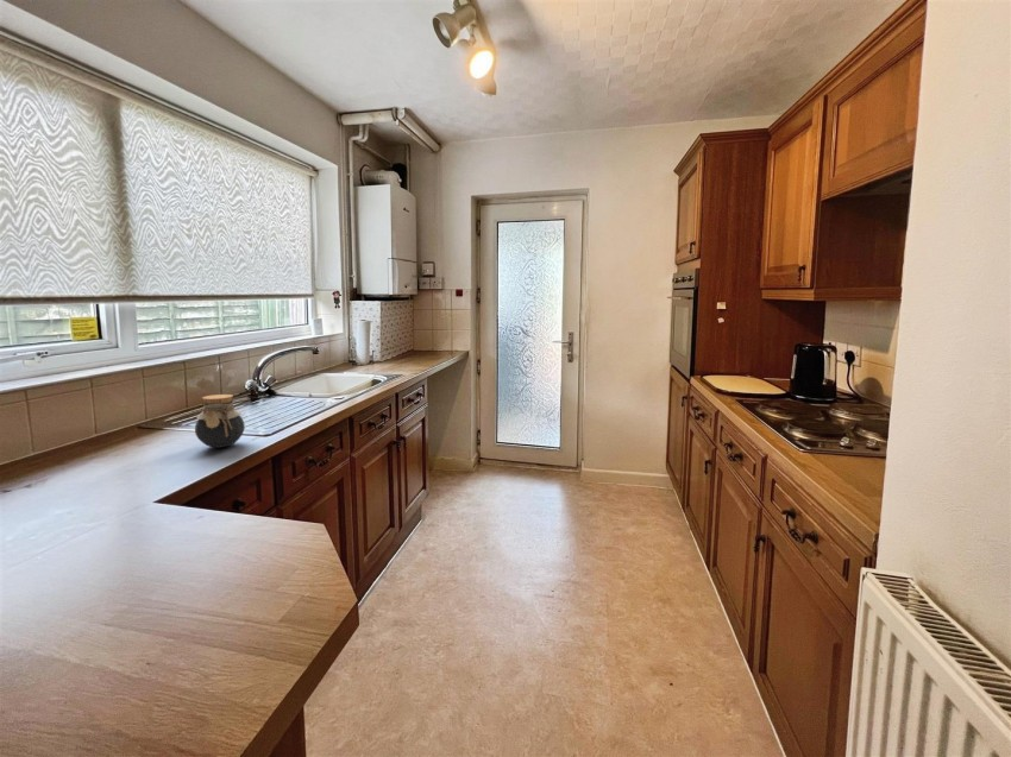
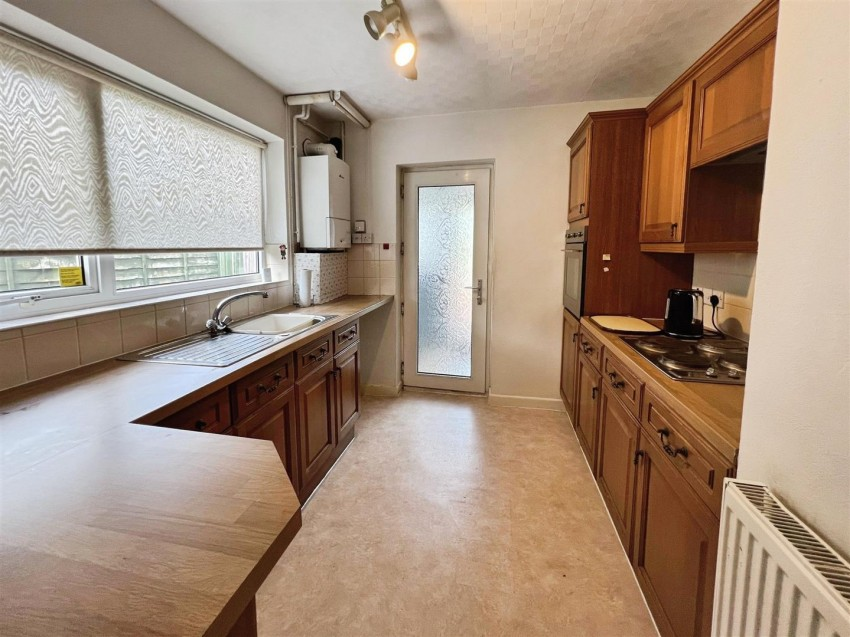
- jar (218, 422)
